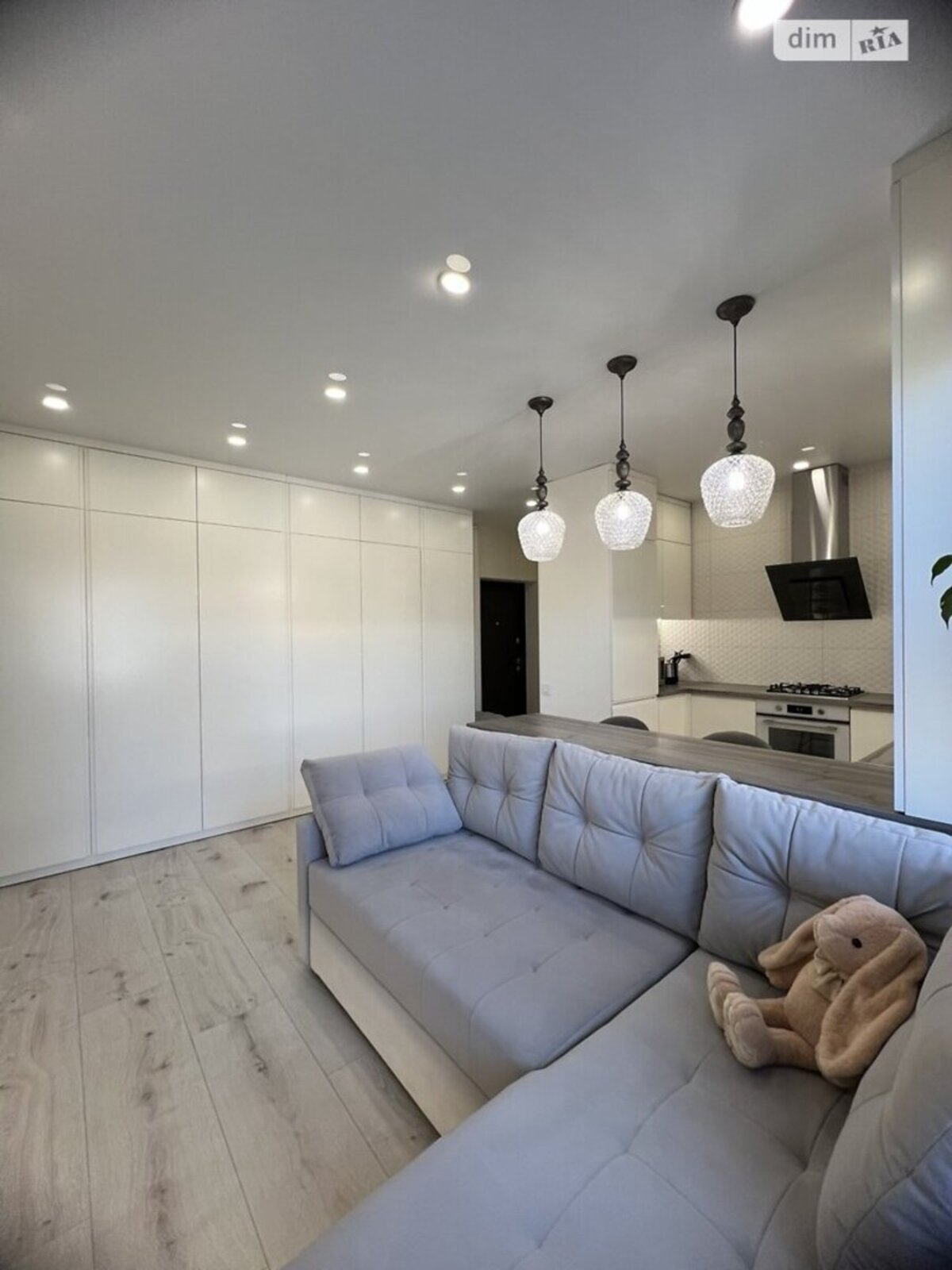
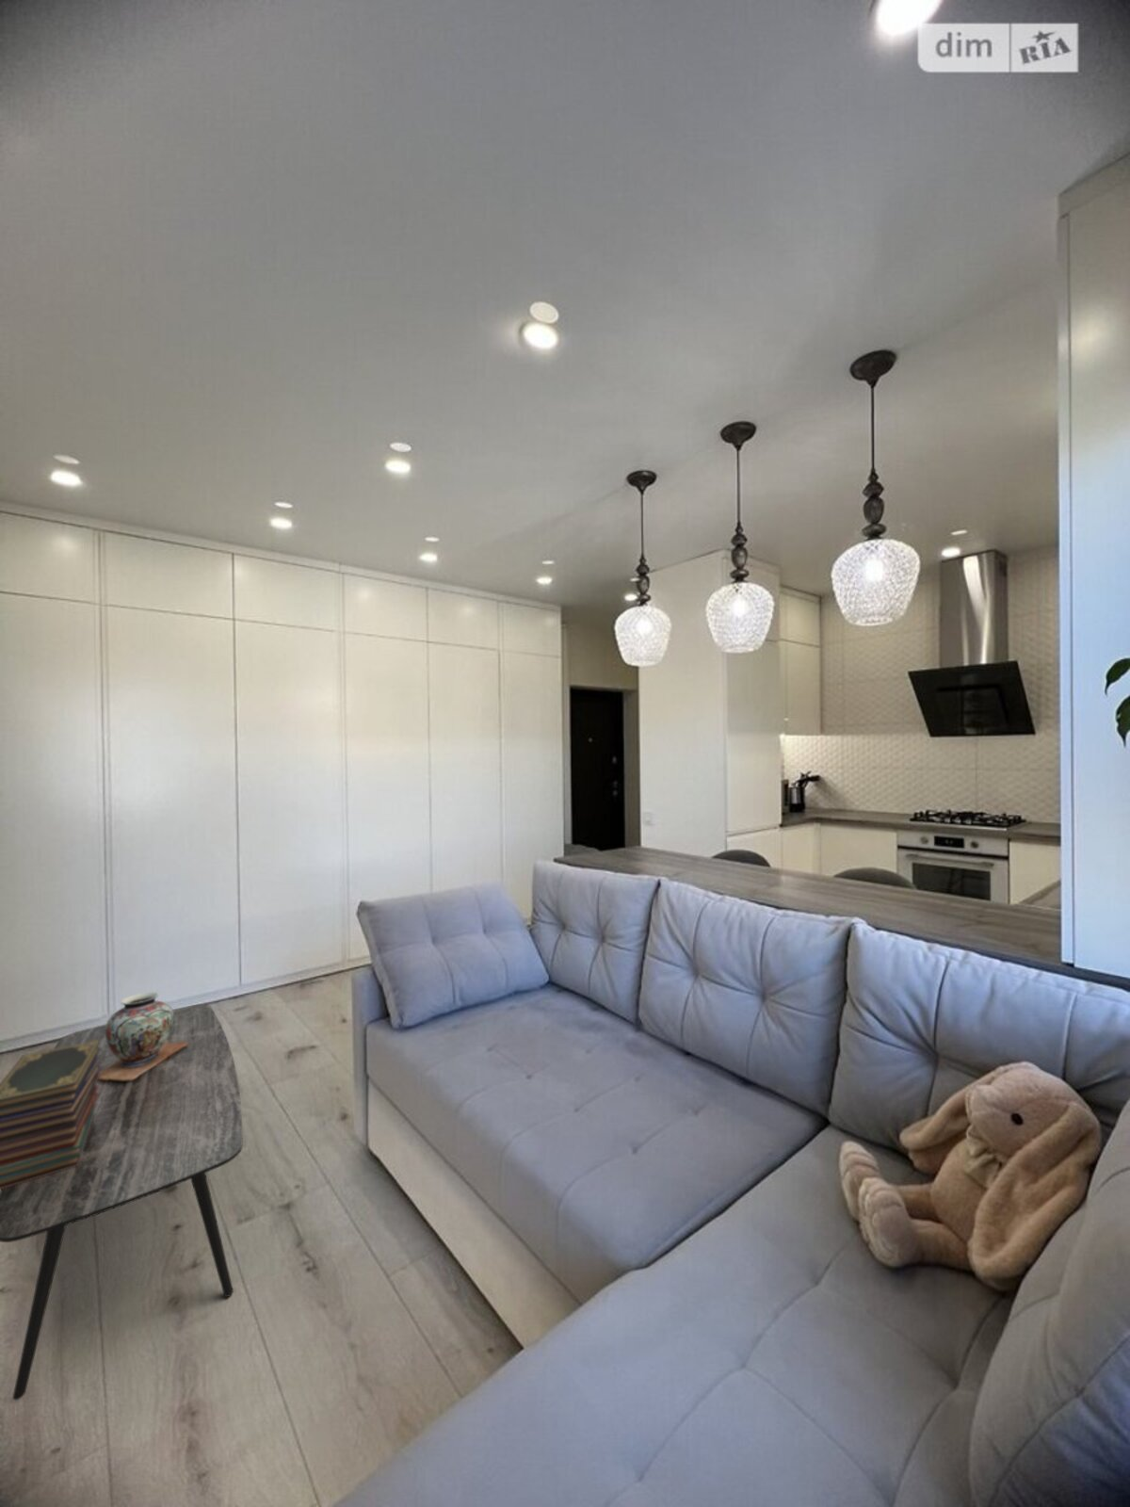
+ decorative vase (144, 1029)
+ book stack (46, 1108)
+ coffee table (137, 1146)
